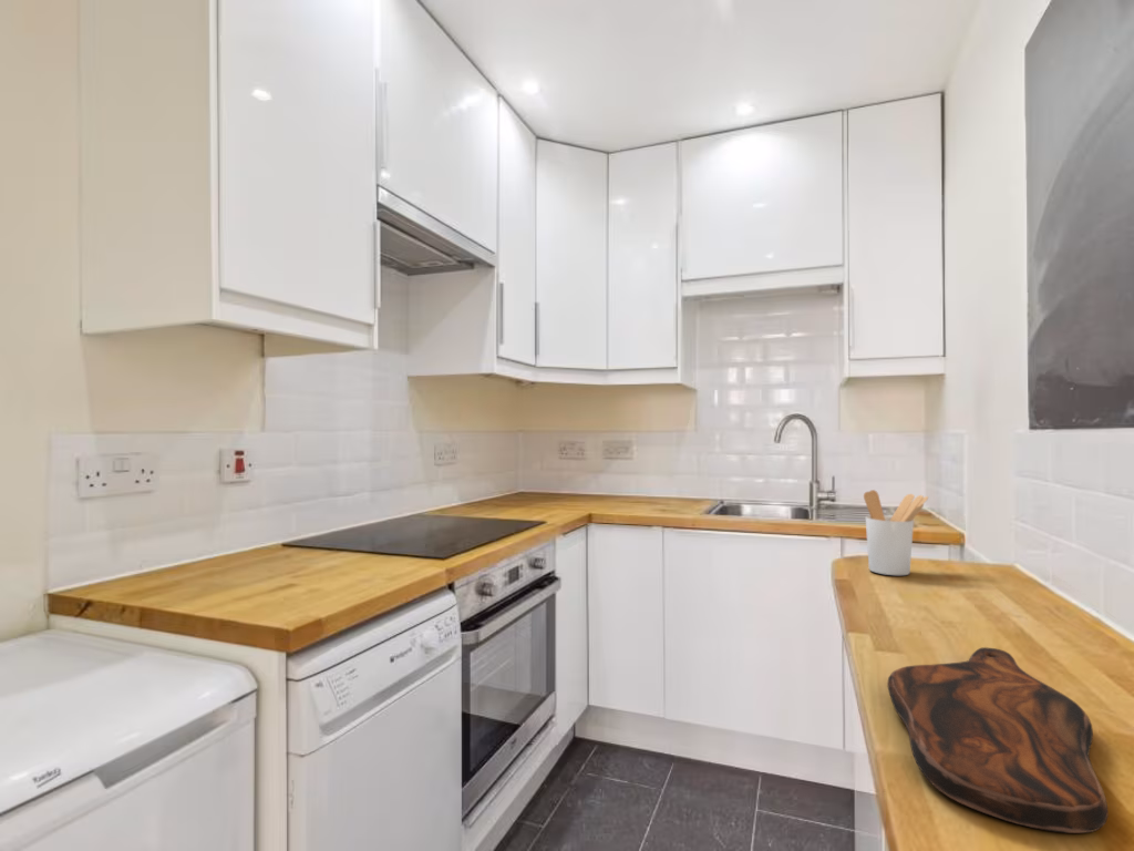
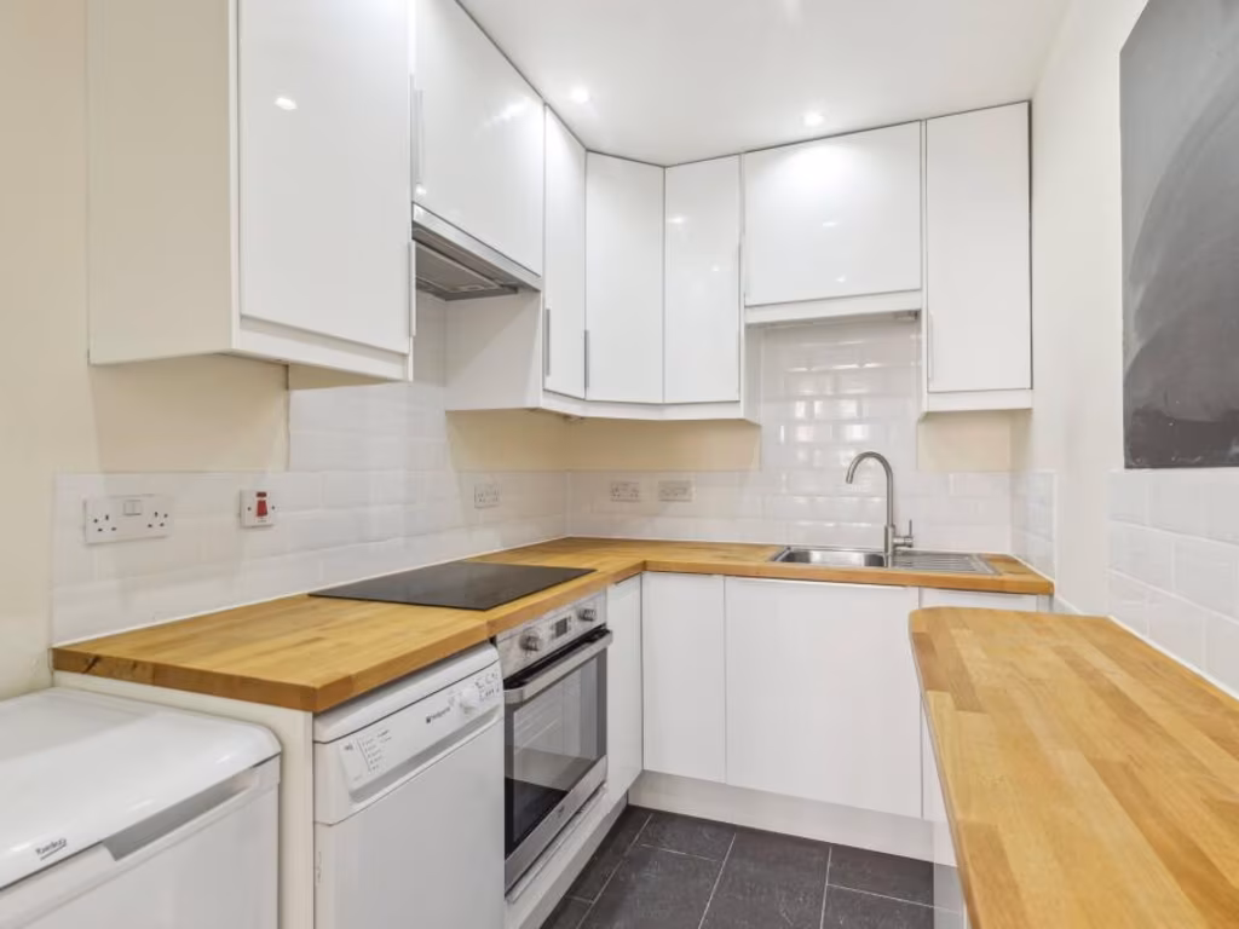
- utensil holder (897, 531)
- cutting board (982, 708)
